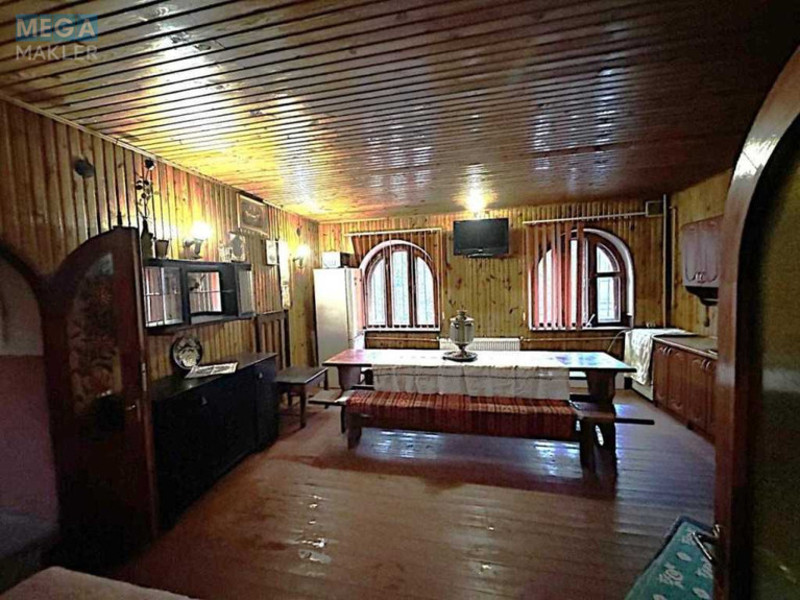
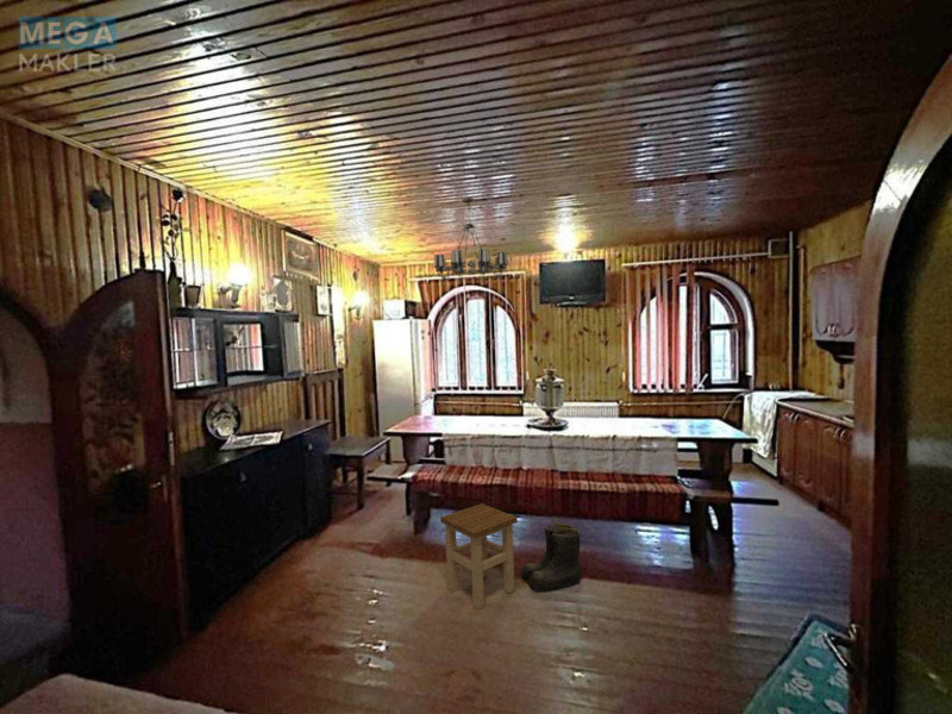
+ stool (480, 553)
+ boots (550, 555)
+ chandelier (466, 239)
